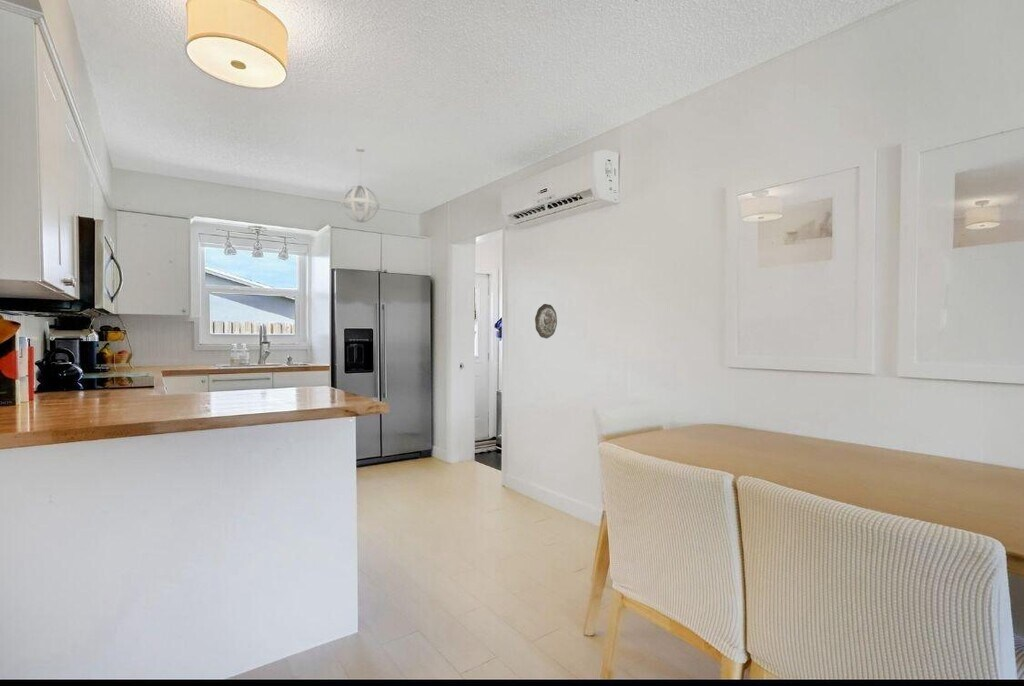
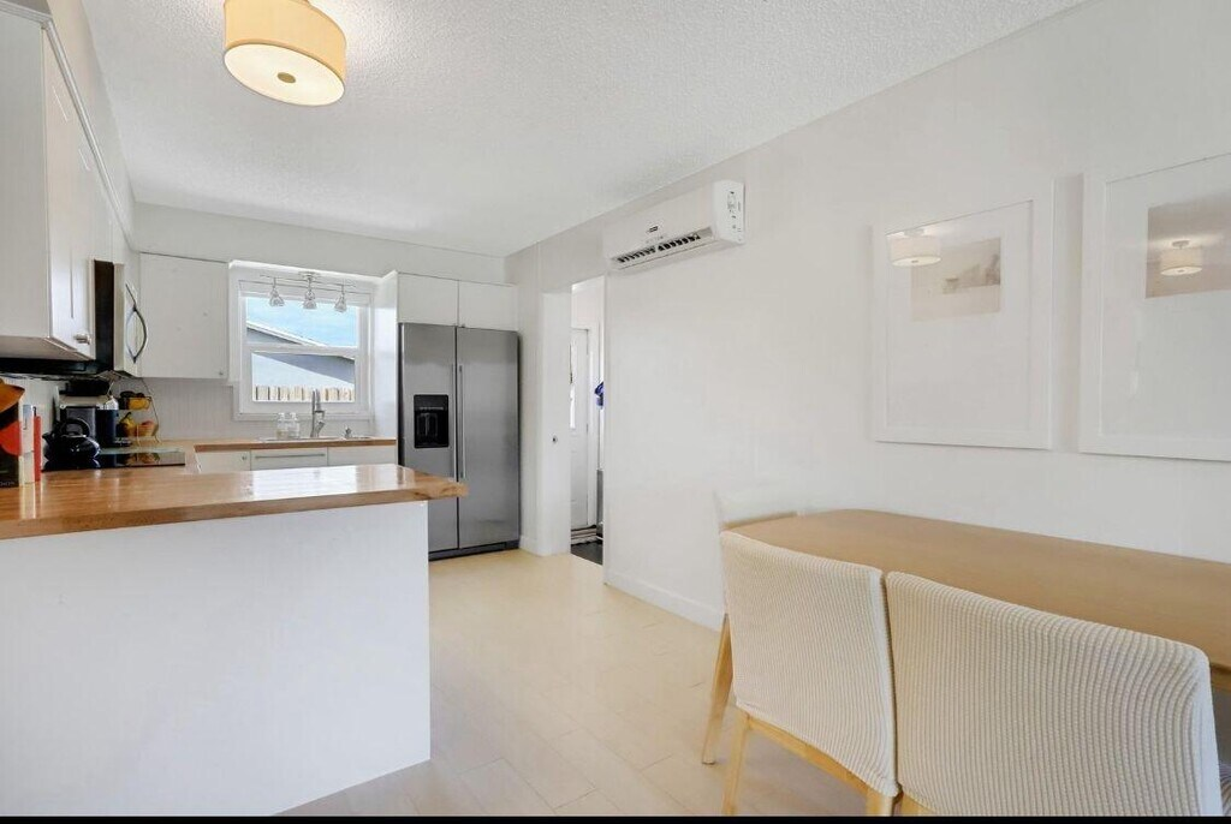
- decorative plate (546, 321)
- pendant light (360, 186)
